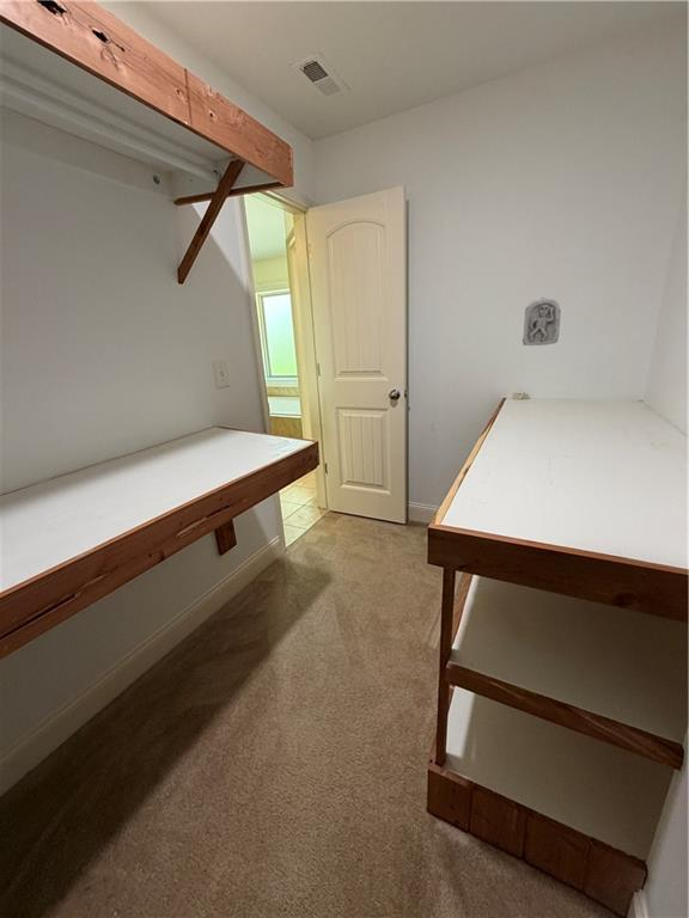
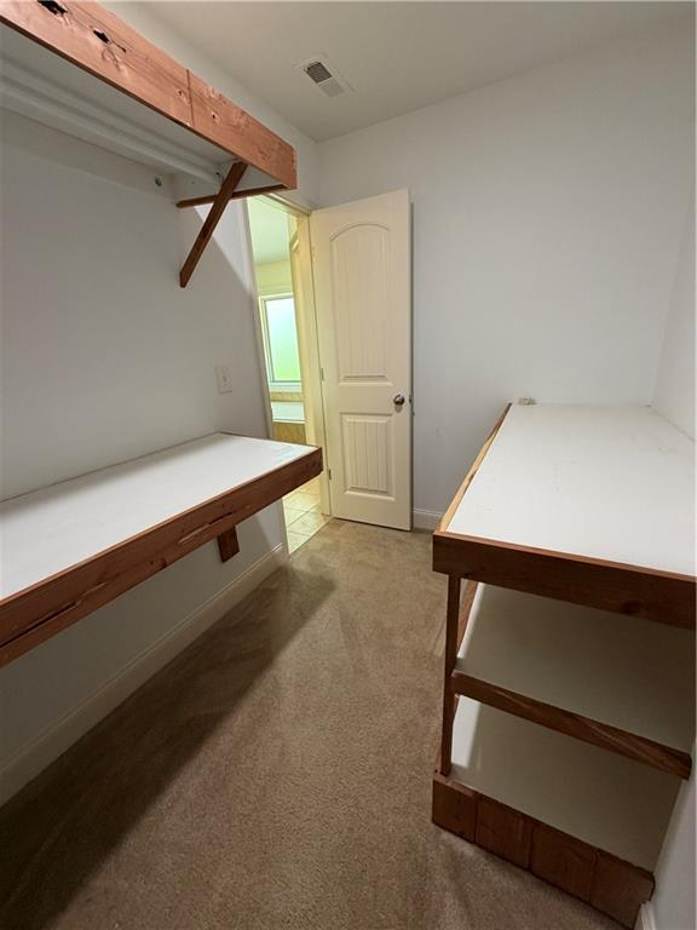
- wall relief (541, 322)
